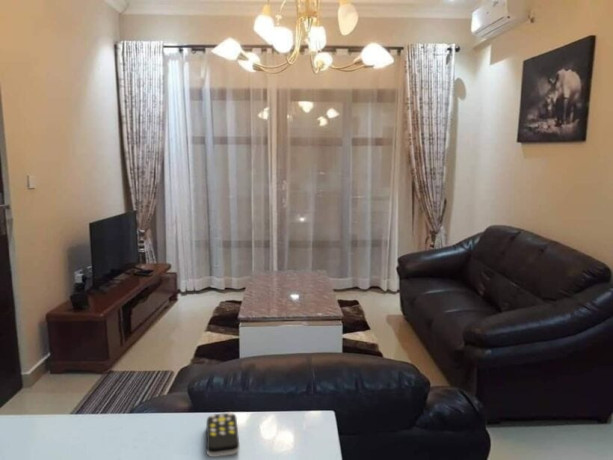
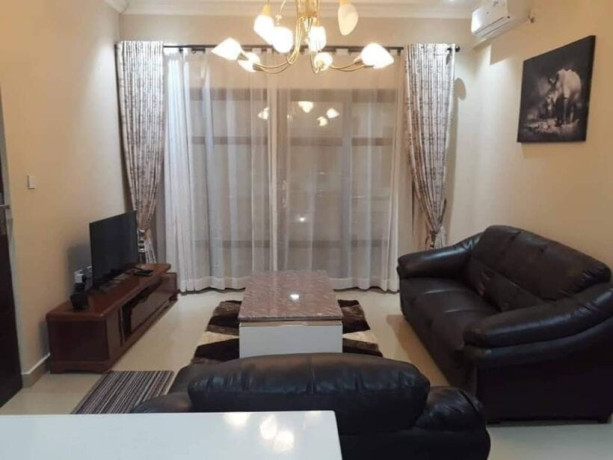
- remote control (222, 433)
